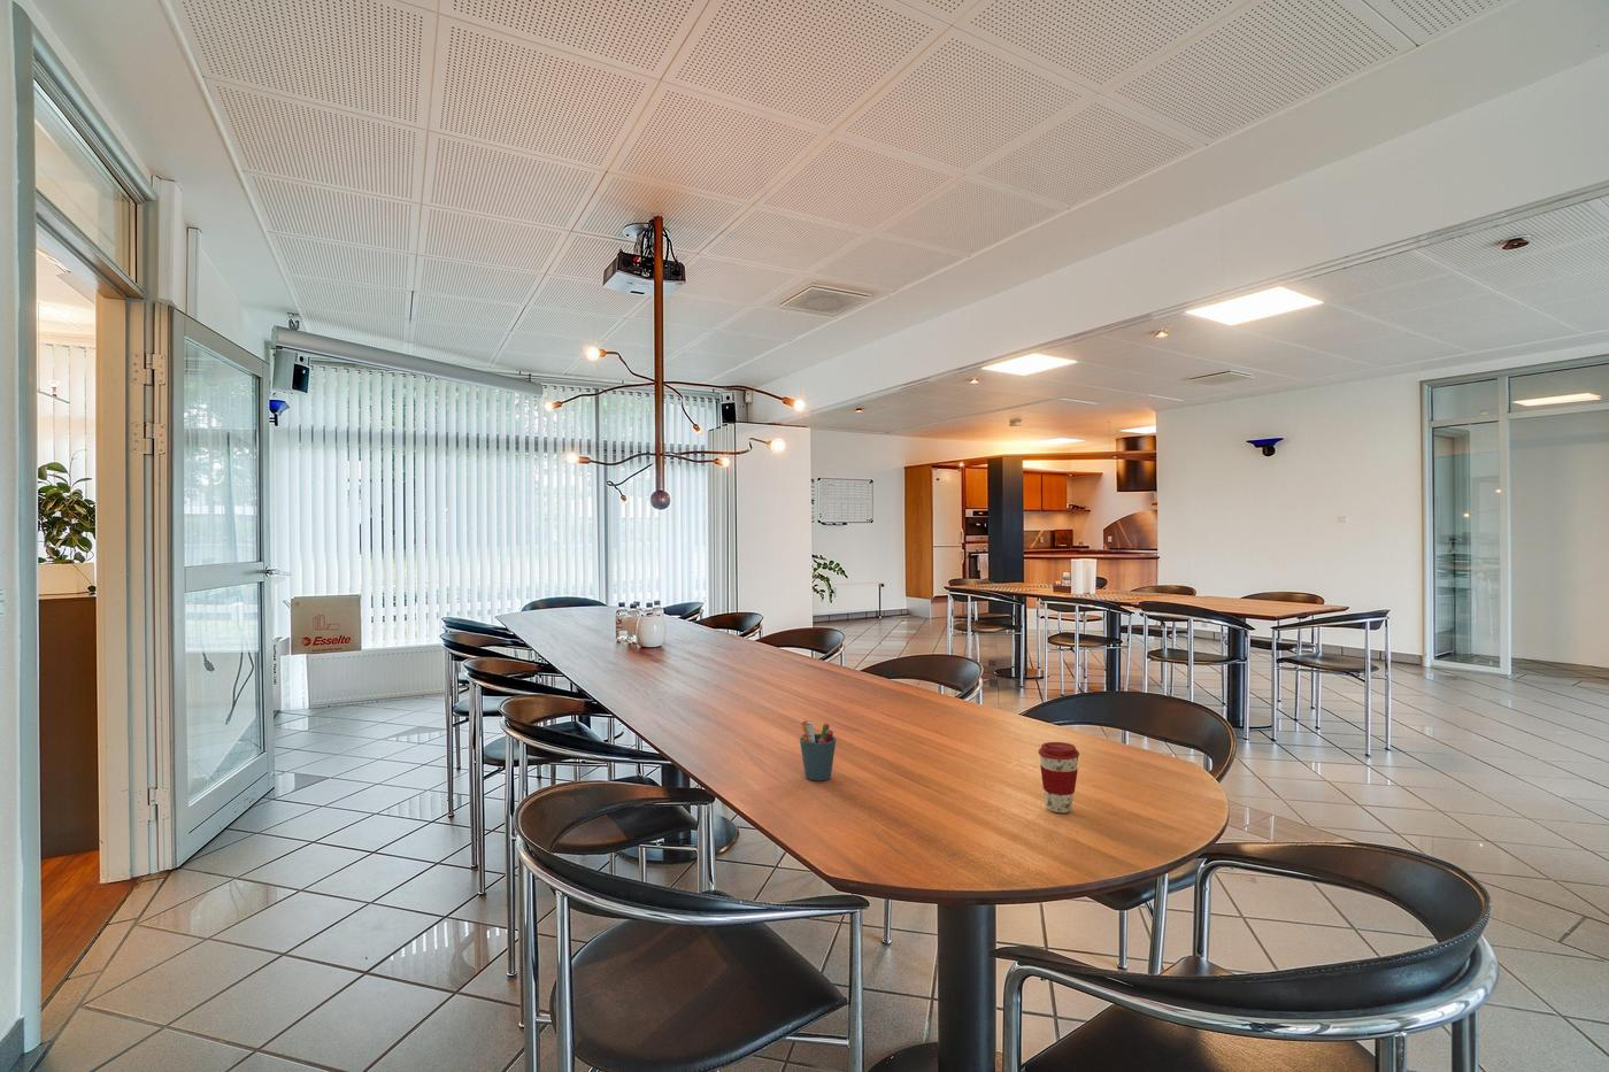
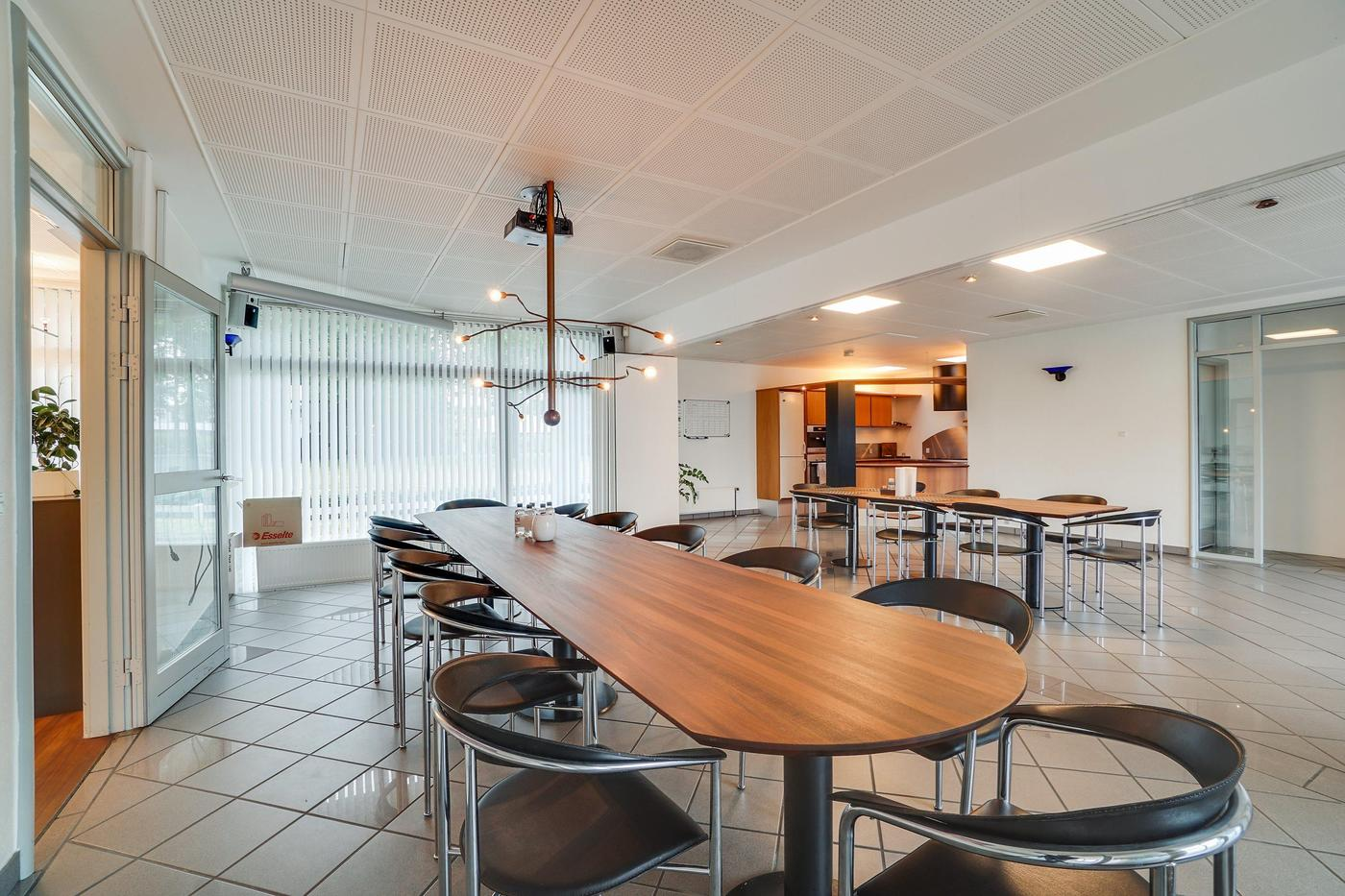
- coffee cup (1059, 776)
- pen holder (817, 747)
